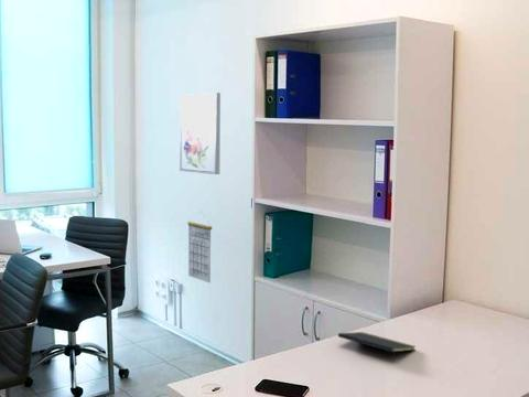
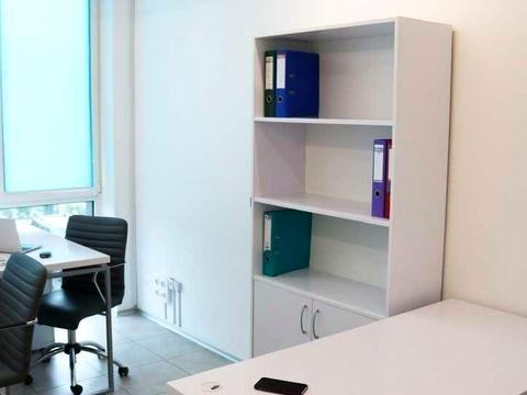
- calendar (199, 245)
- wall art (198, 133)
- notepad (376, 341)
